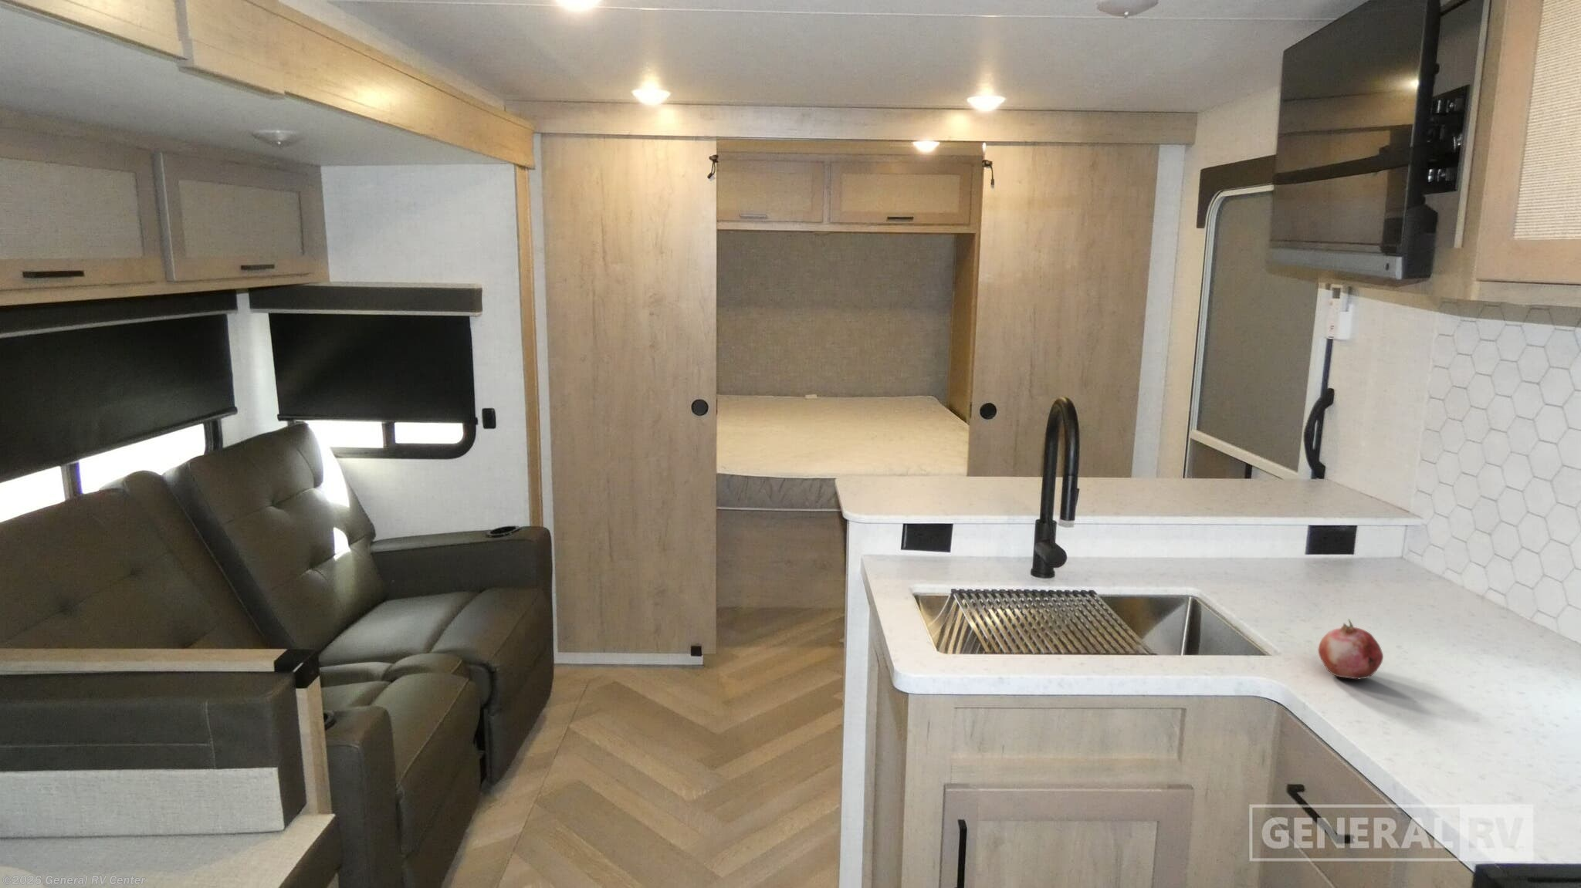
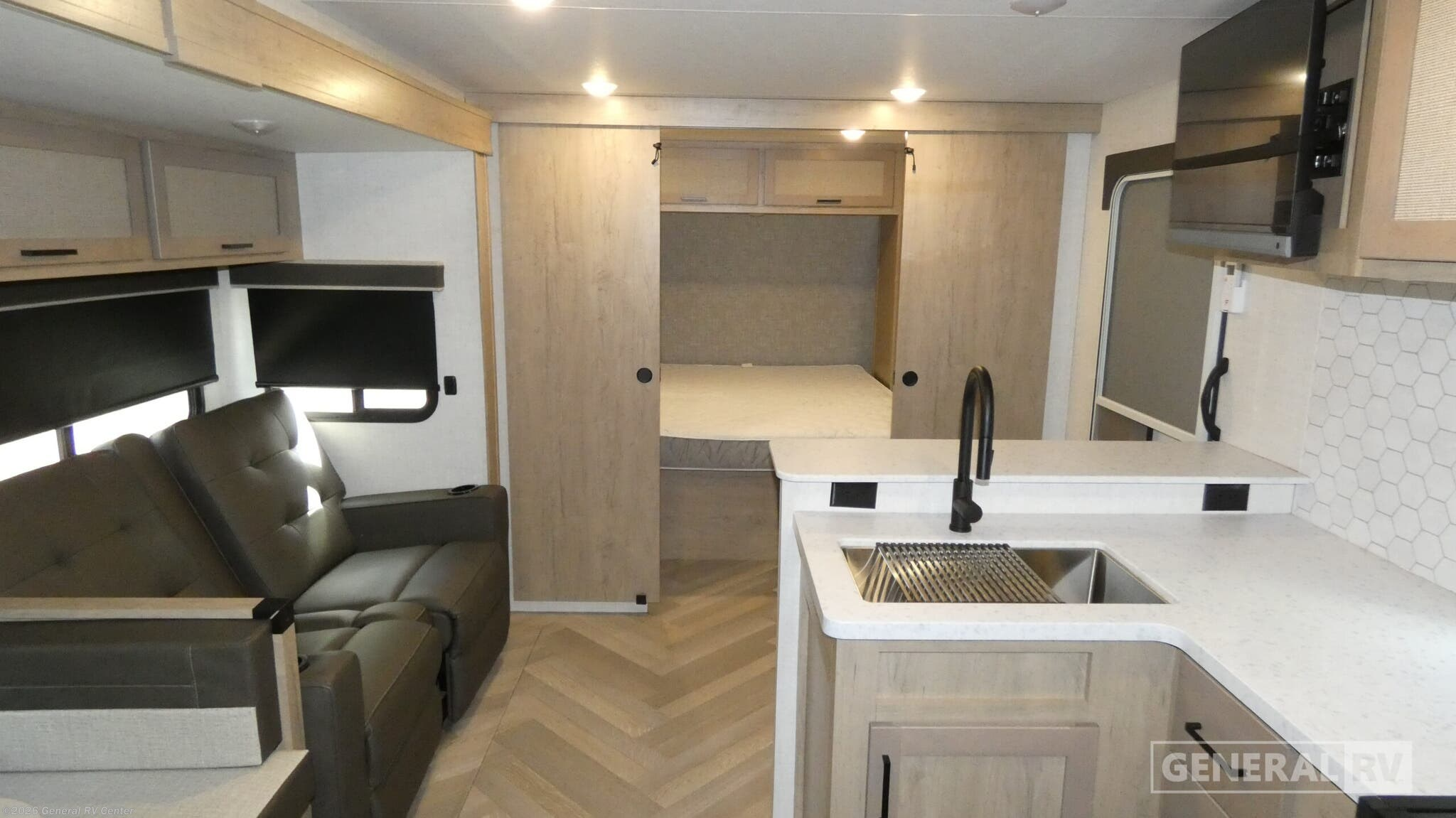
- fruit (1350, 647)
